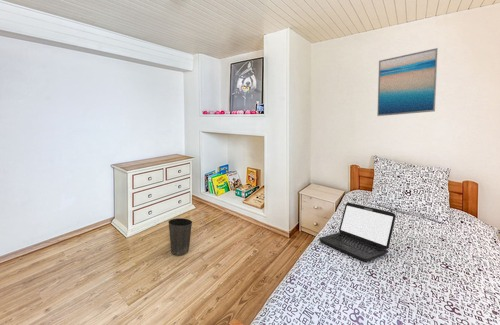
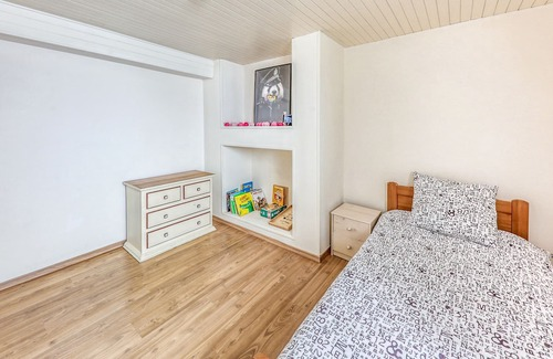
- wall art (405, 84)
- waste basket (180, 236)
- laptop (354, 228)
